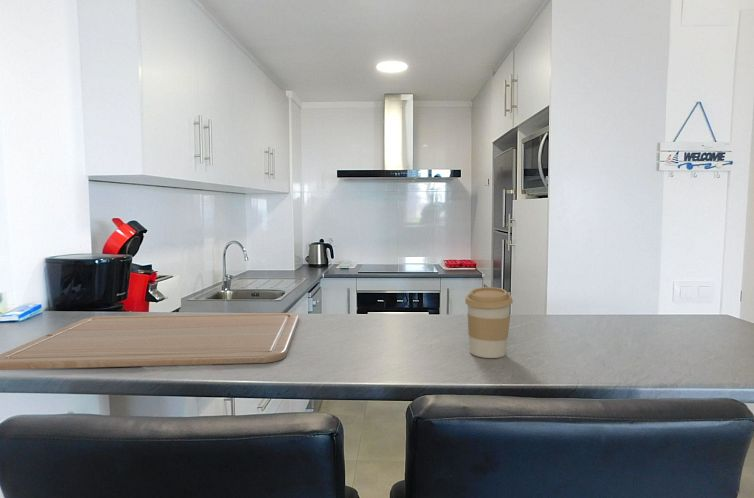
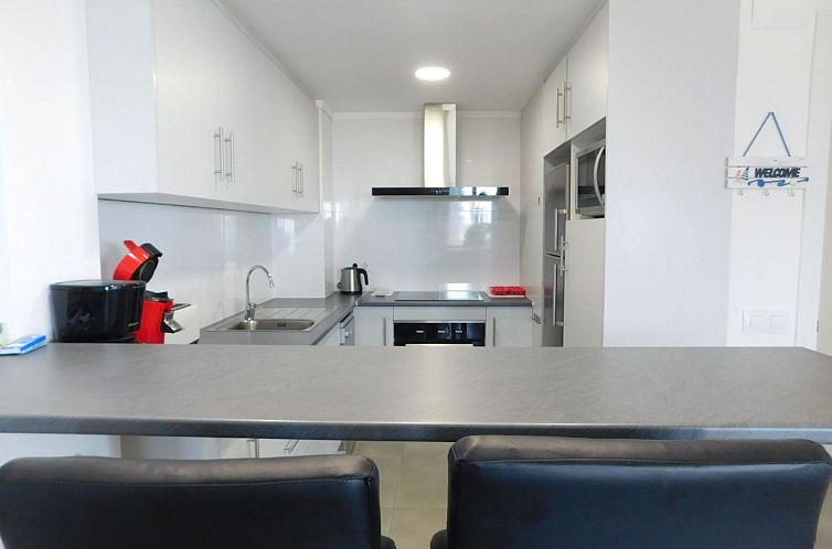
- chopping board (171, 335)
- coffee cup (488, 321)
